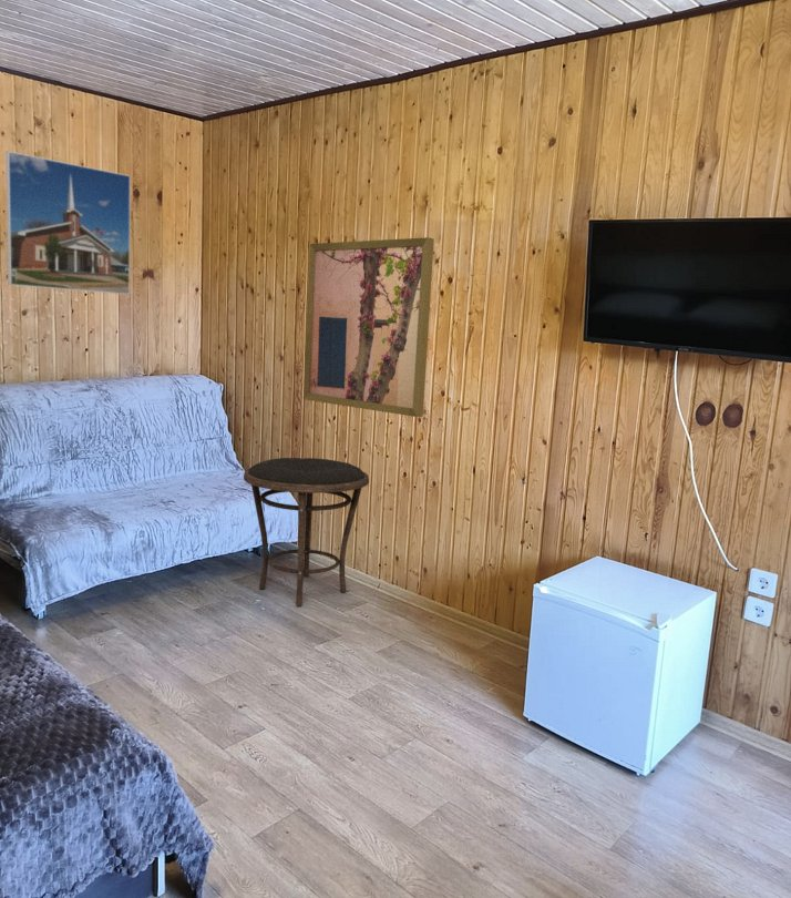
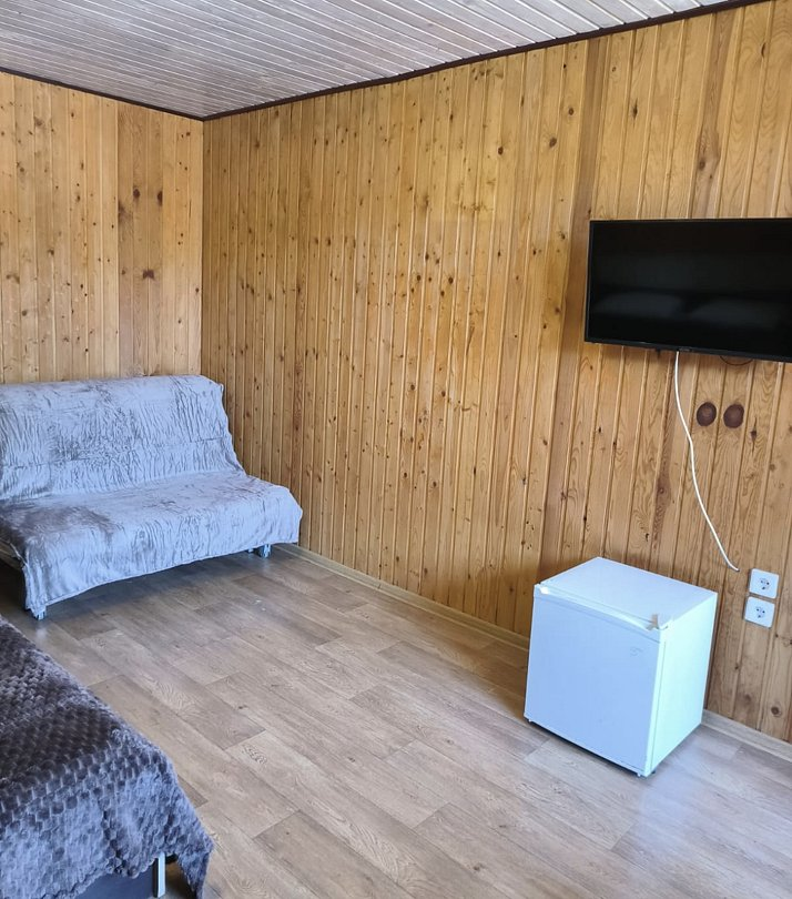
- side table (305, 528)
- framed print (71, 227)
- wall art (363, 325)
